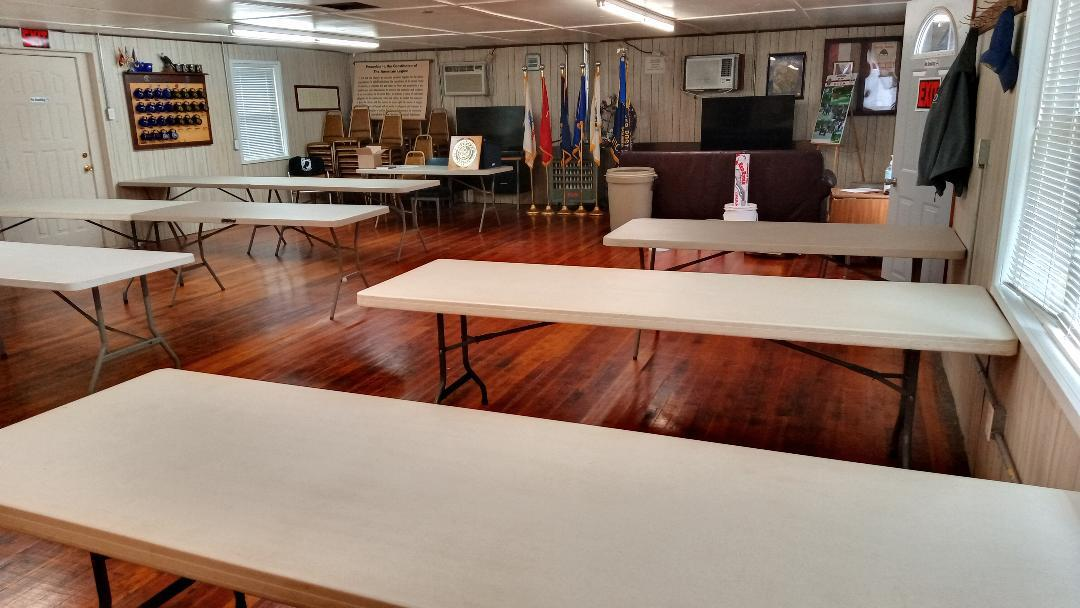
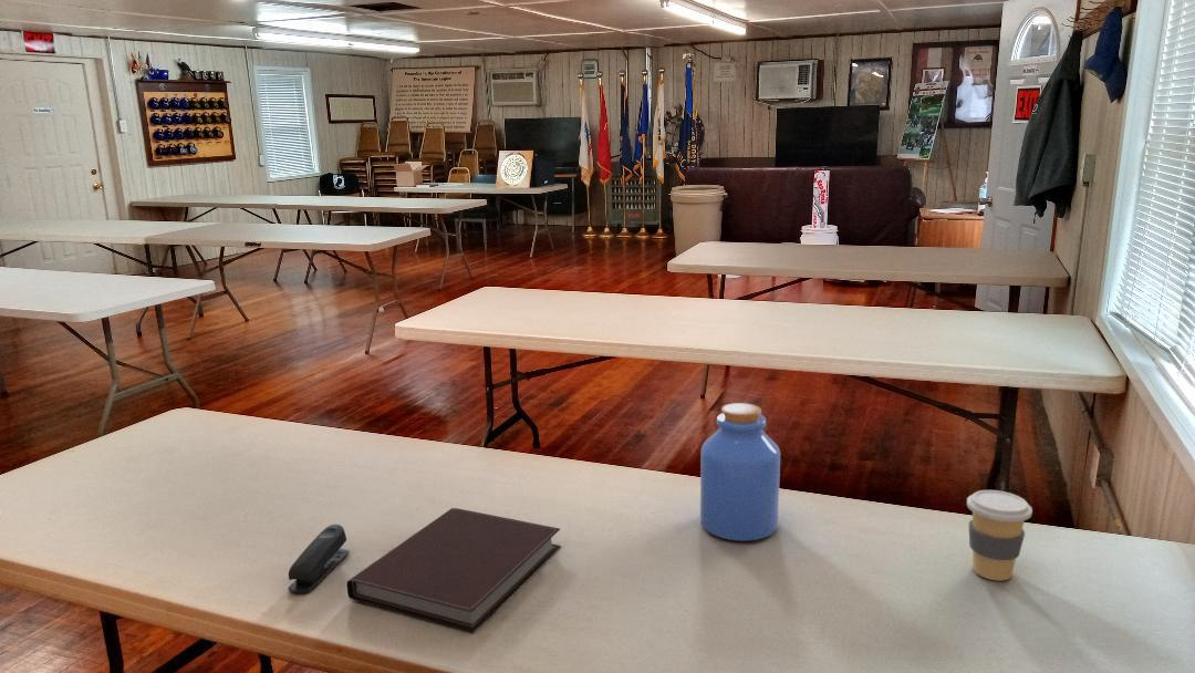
+ notebook (459, 561)
+ jar (739, 467)
+ coffee cup (996, 536)
+ stapler (319, 556)
